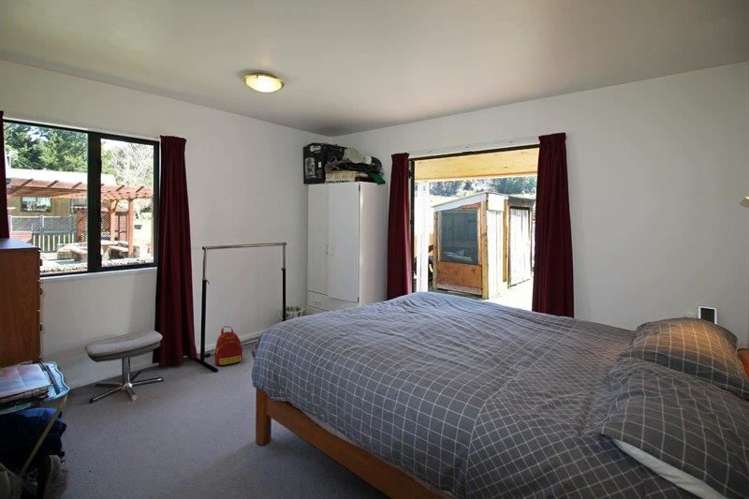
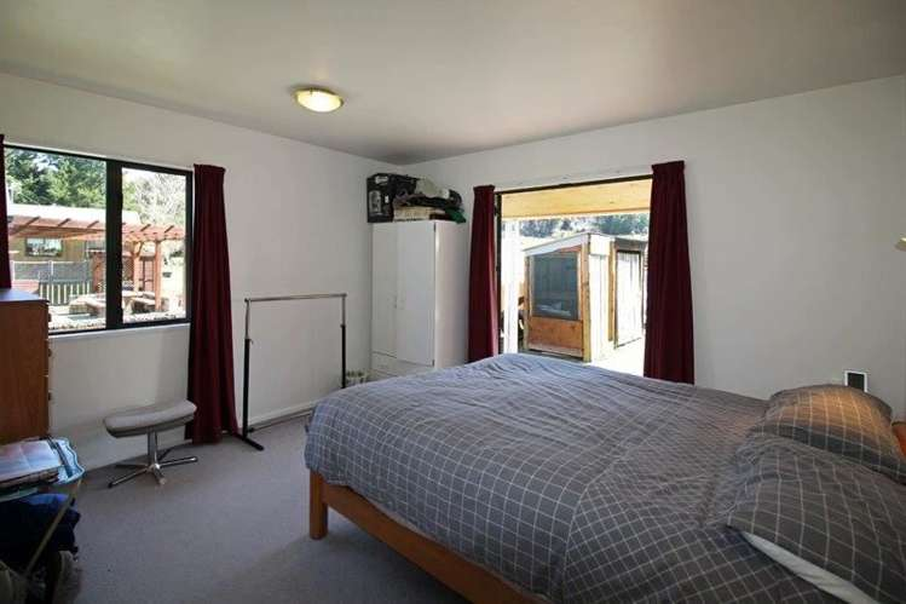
- backpack (228, 345)
